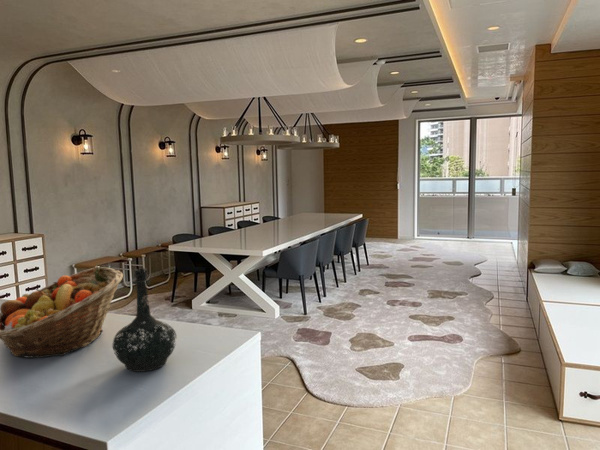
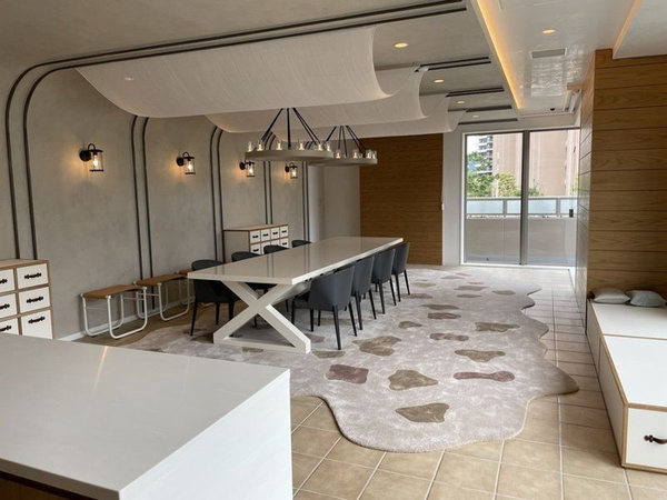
- fruit basket (61, 308)
- bottle (143, 317)
